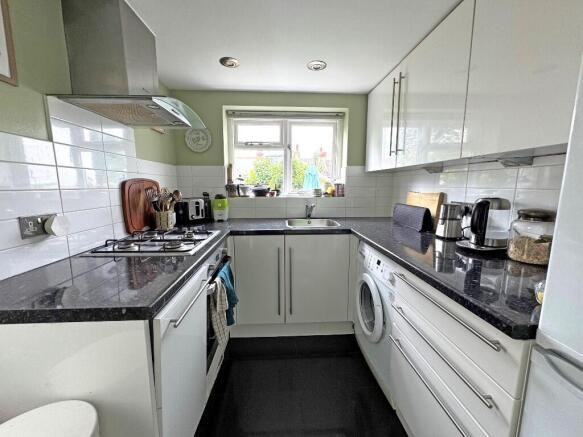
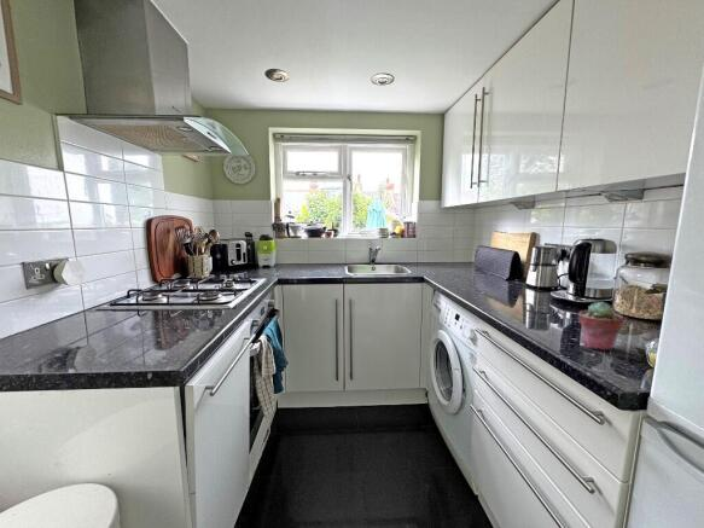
+ potted succulent (599, 324)
